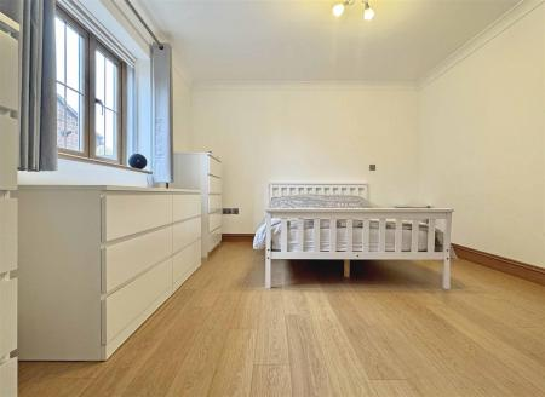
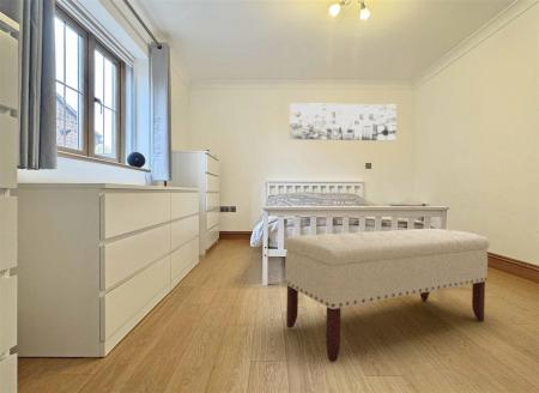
+ bench (389, 278)
+ wall art (341, 121)
